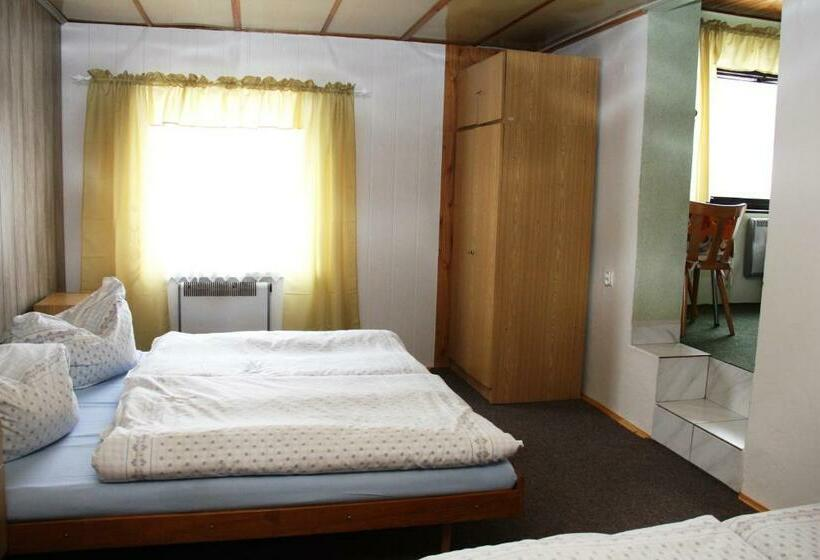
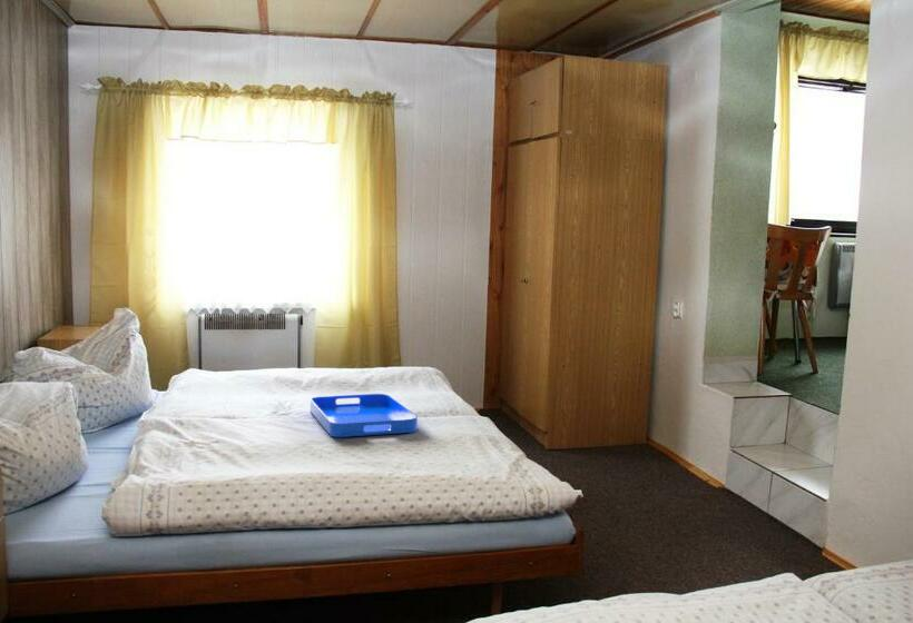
+ serving tray (361, 414)
